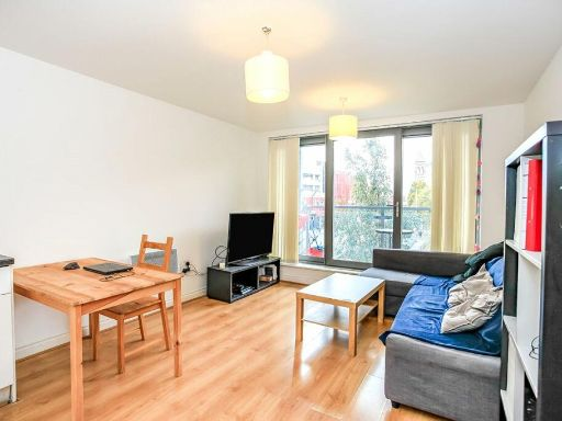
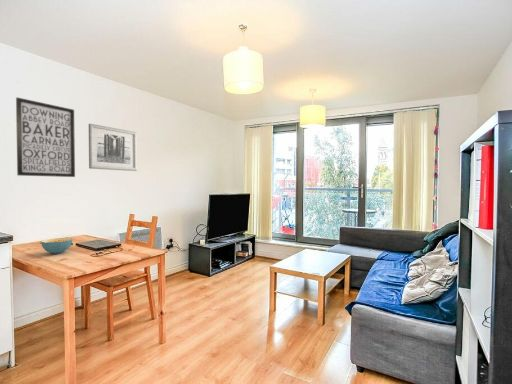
+ wall art (114, 149)
+ cereal bowl (57, 246)
+ wall art (47, 140)
